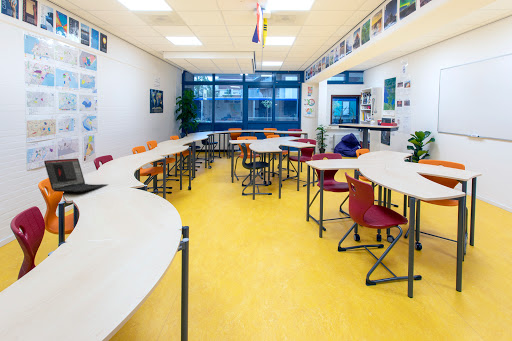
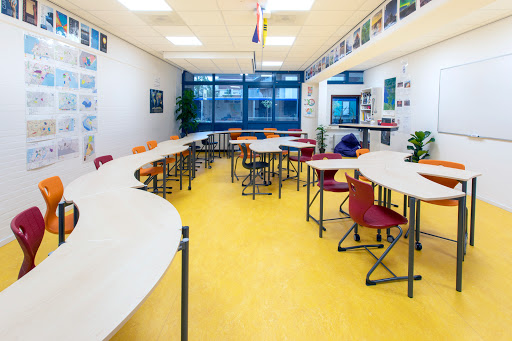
- laptop (78, 174)
